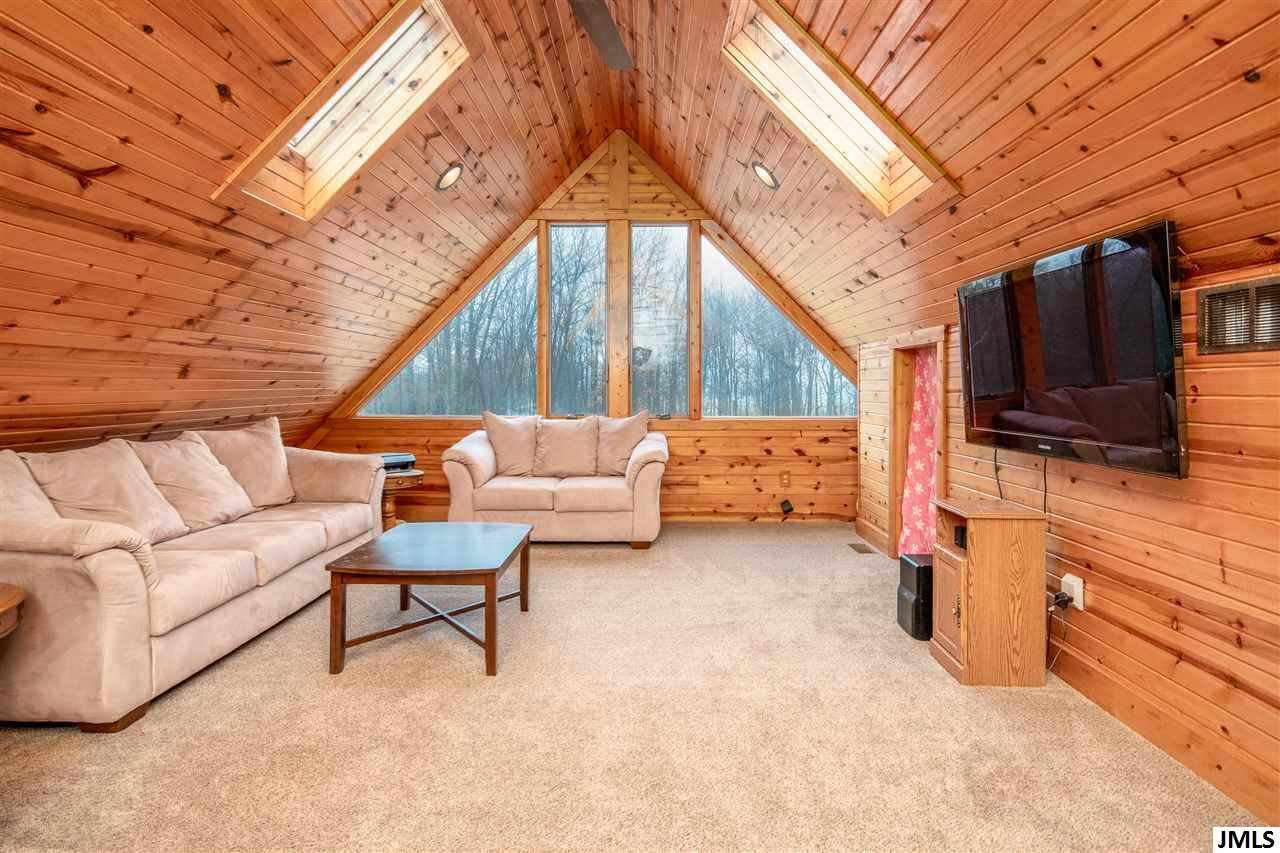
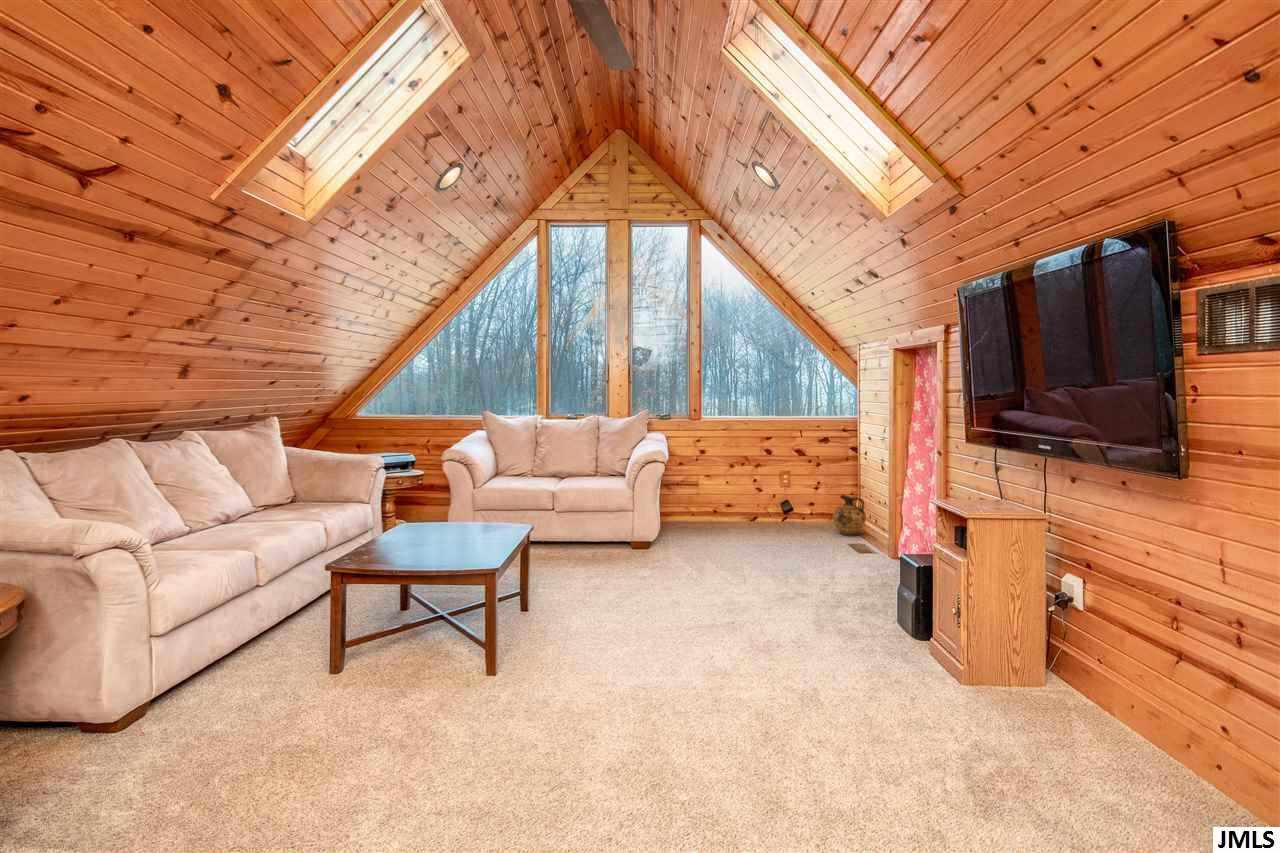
+ ceramic jug (849, 514)
